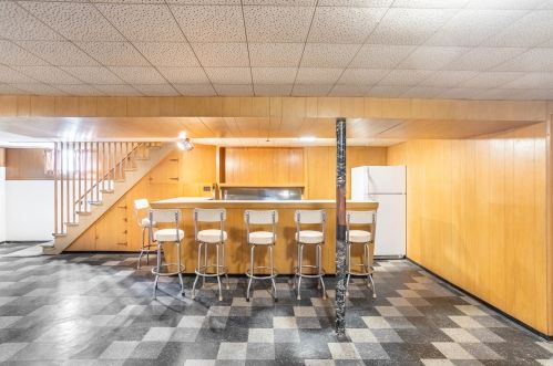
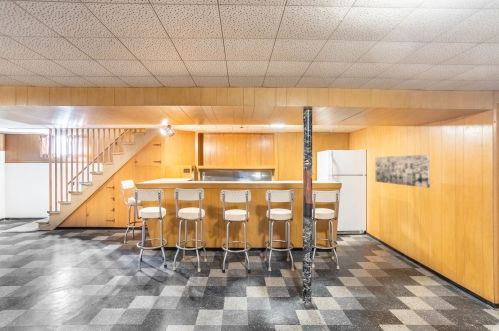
+ wall art (398, 170)
